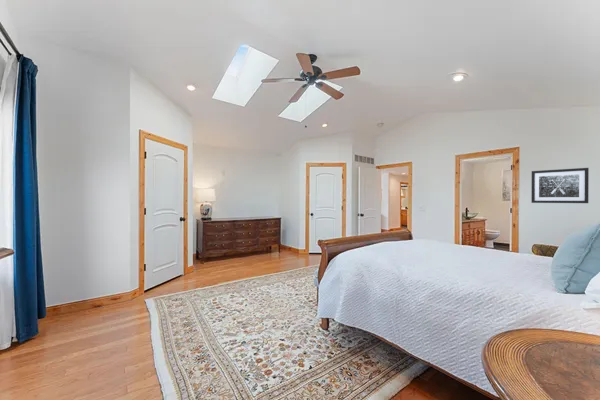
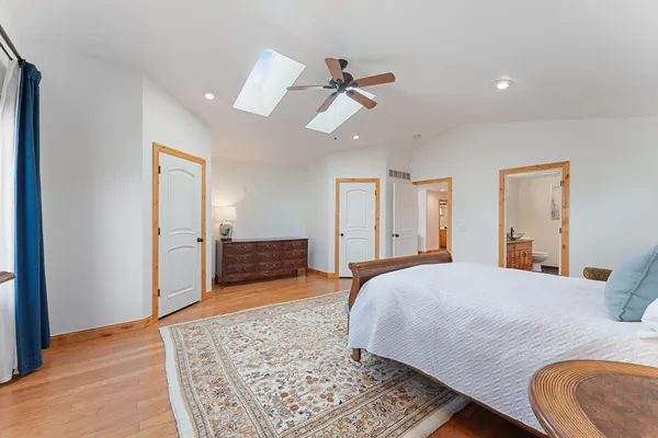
- wall art (558, 186)
